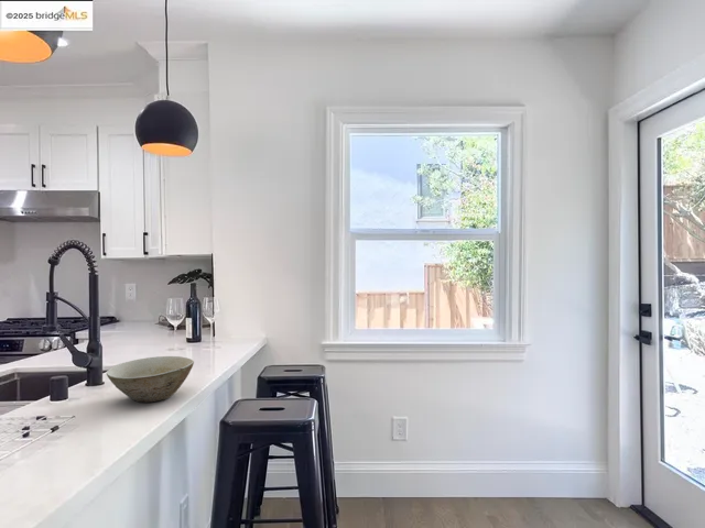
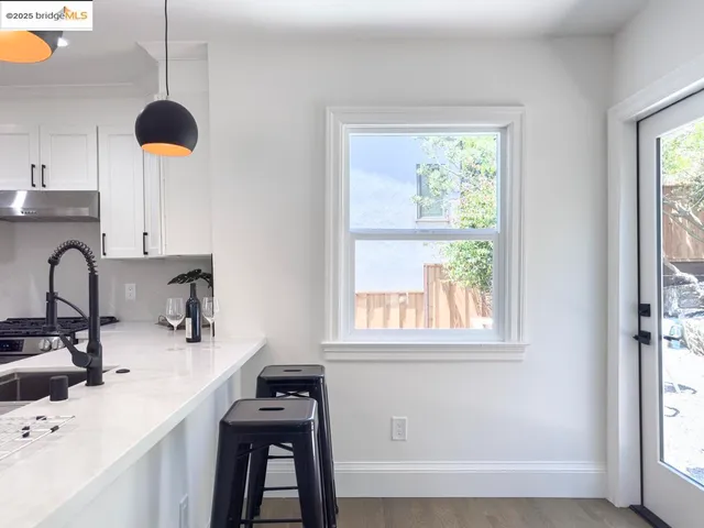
- bowl (151, 380)
